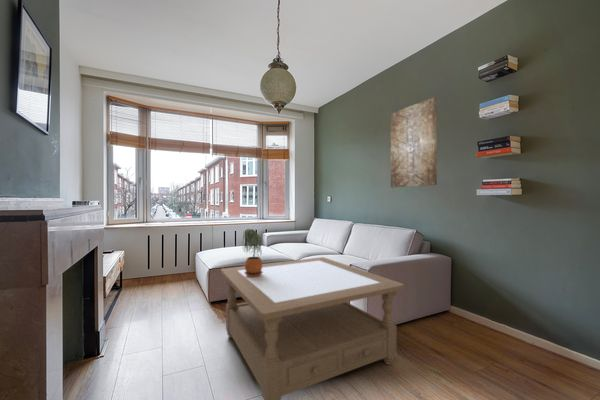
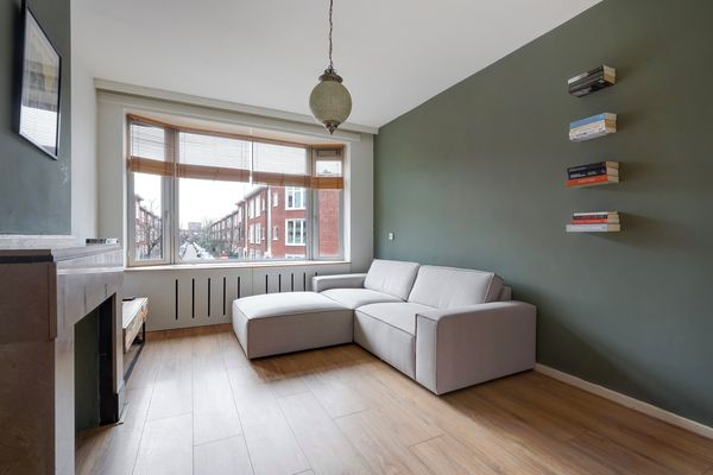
- potted plant (252, 251)
- wall art (411, 146)
- coffee table (303, 312)
